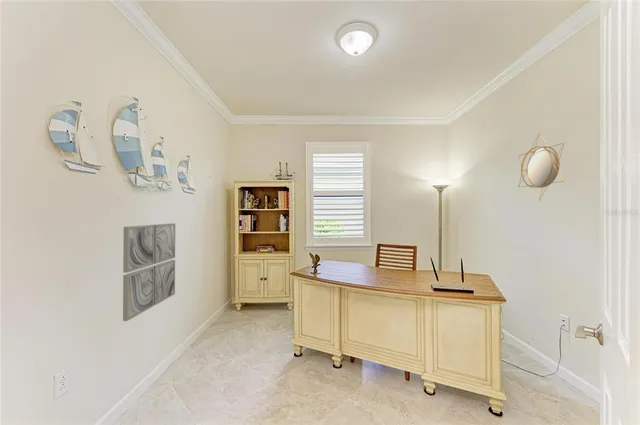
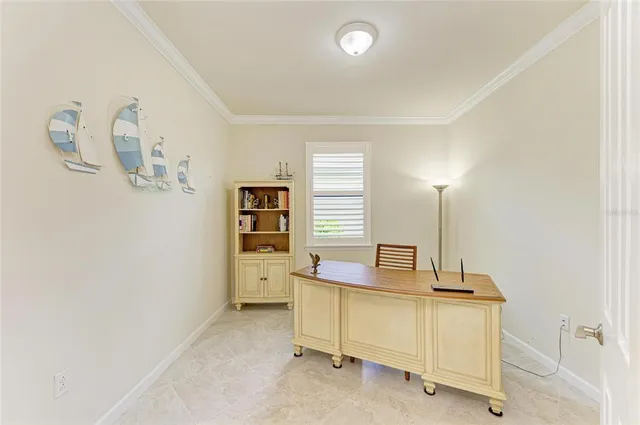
- home mirror (539, 167)
- wall art (152, 264)
